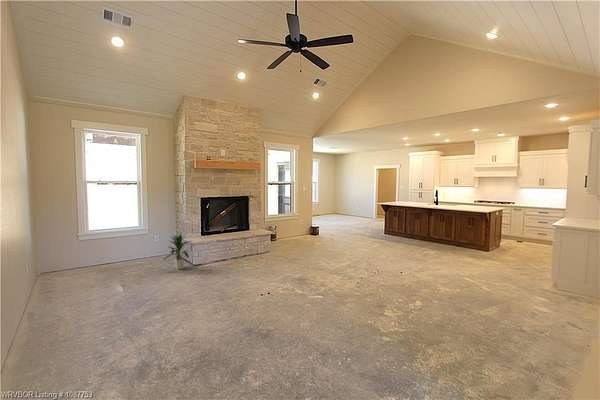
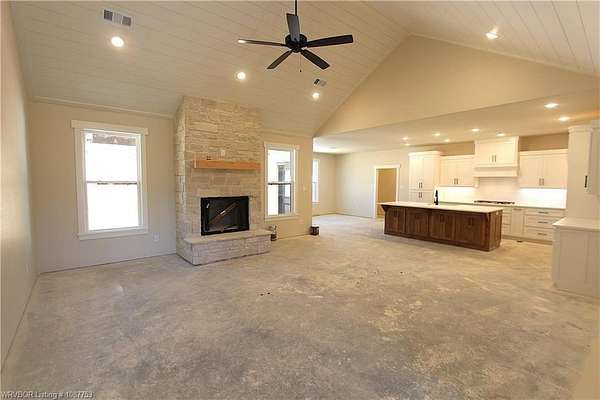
- indoor plant (177, 250)
